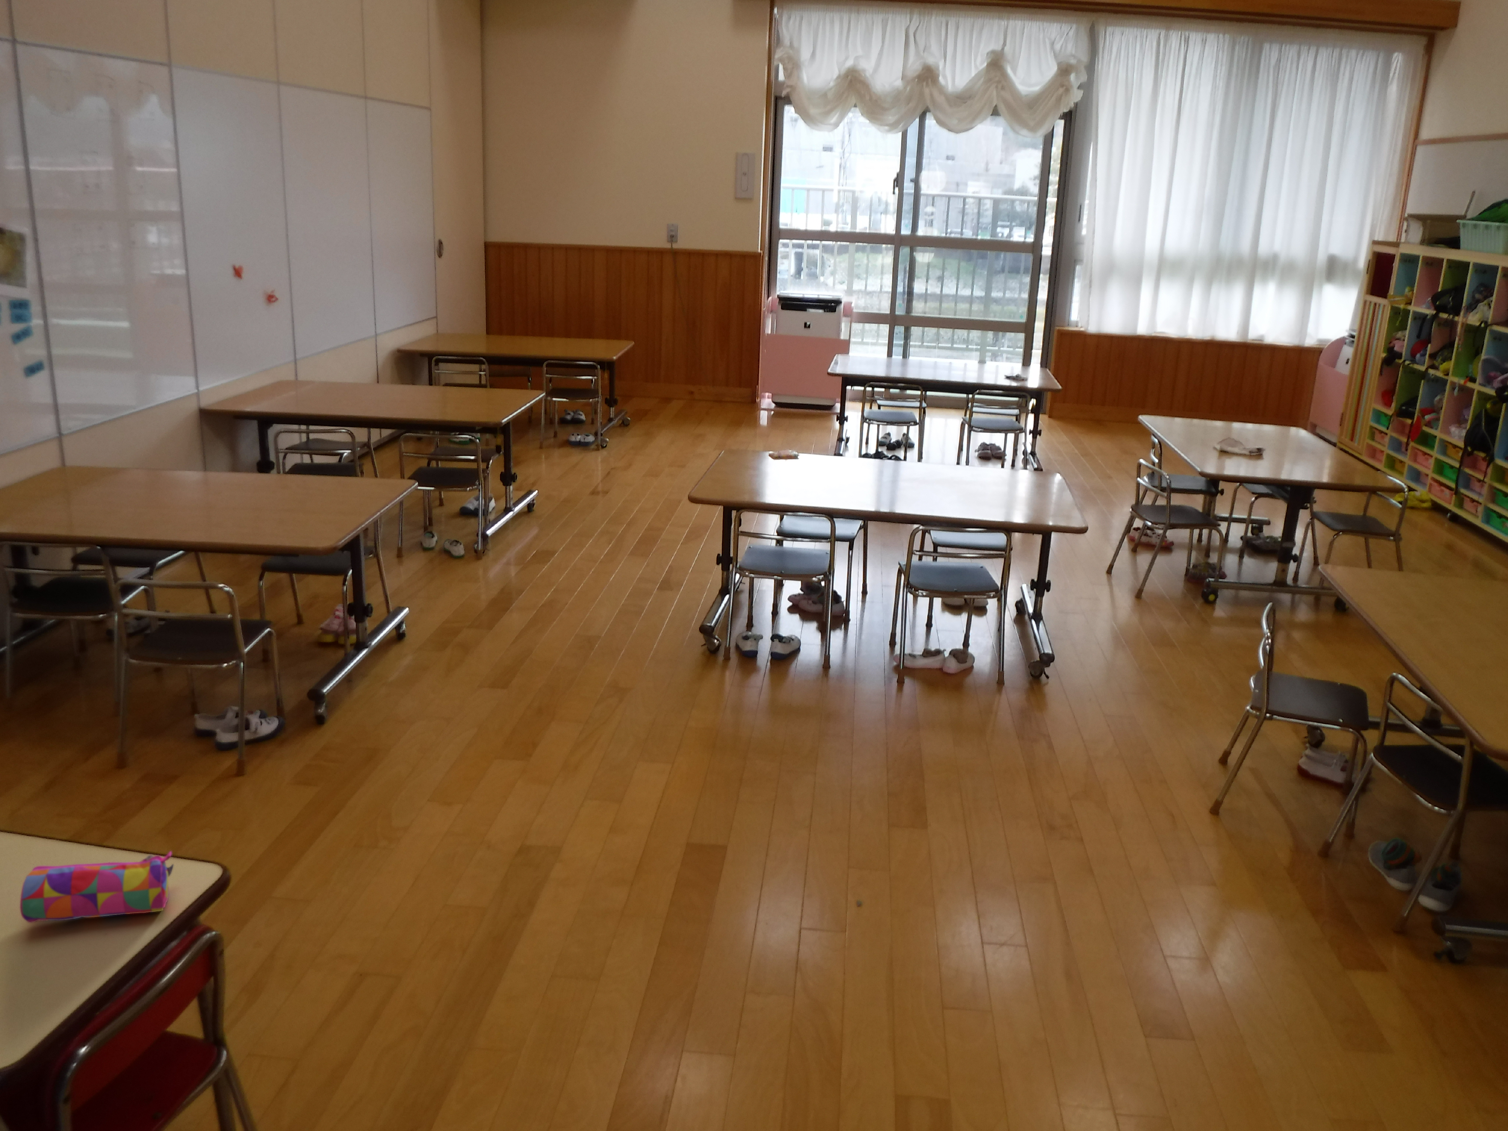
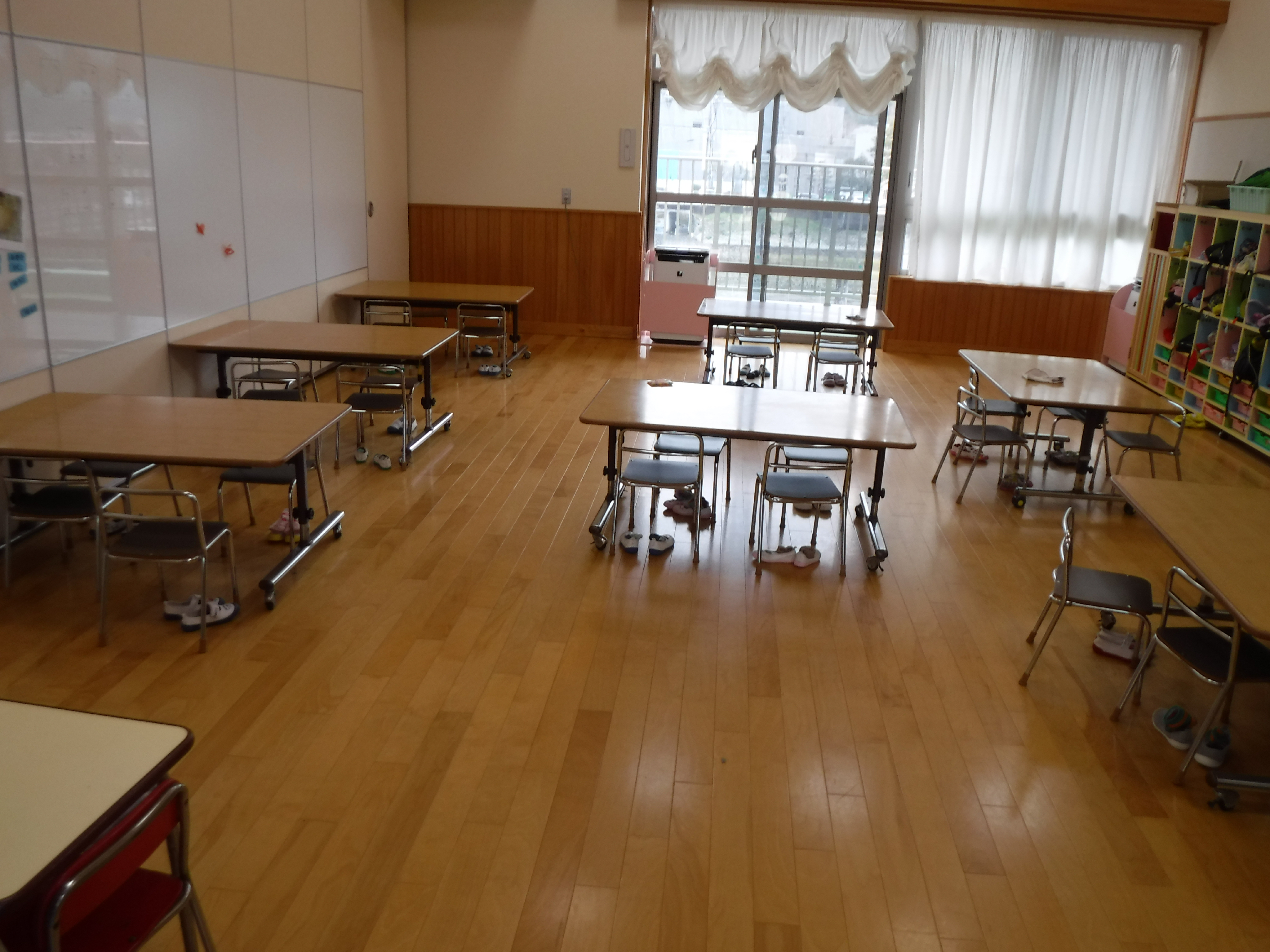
- pencil case (100, 887)
